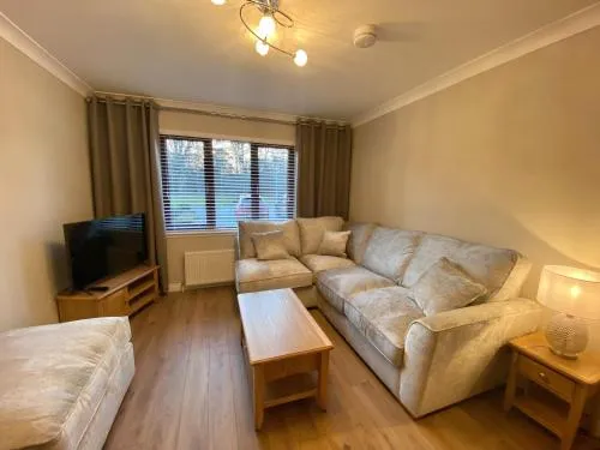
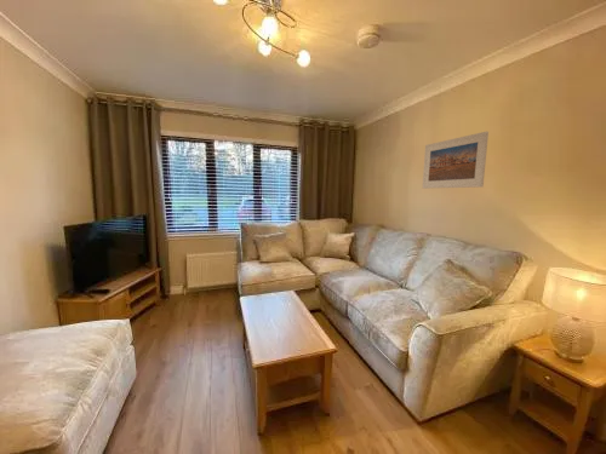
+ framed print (451, 163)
